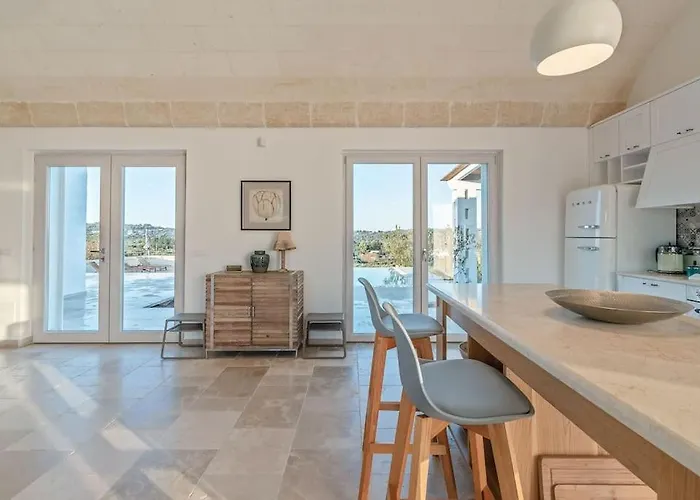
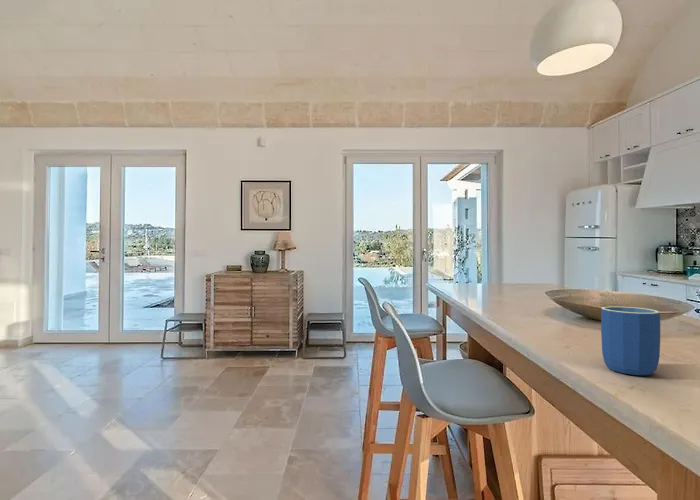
+ mug (632, 338)
